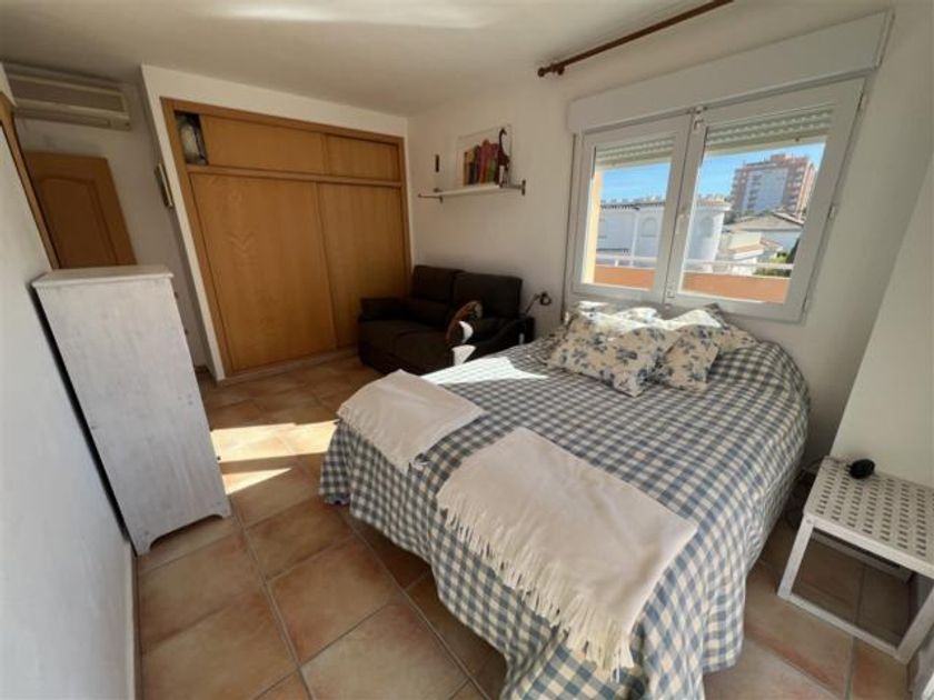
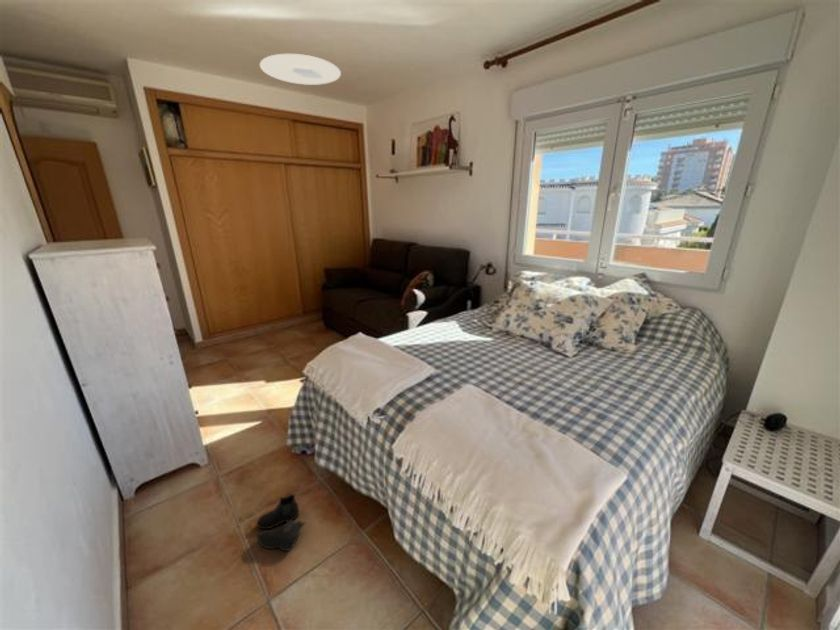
+ ceiling light (301, 66)
+ boots (280, 523)
